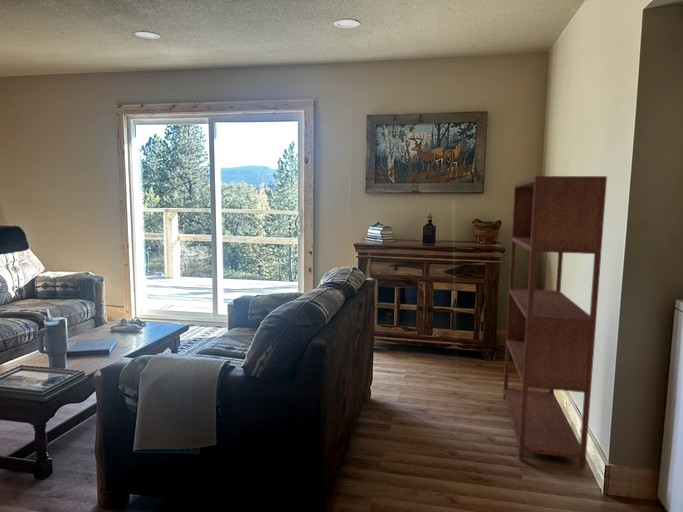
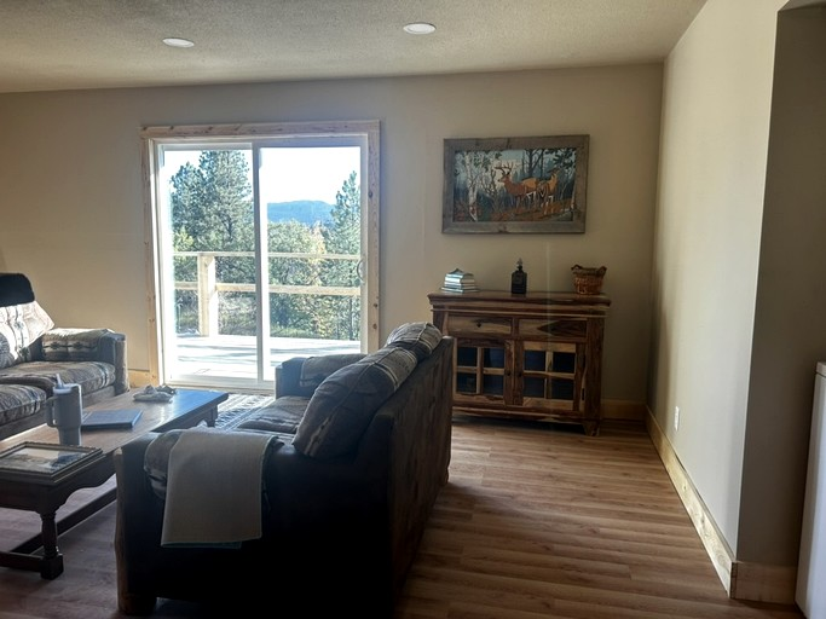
- bookshelf (545, 307)
